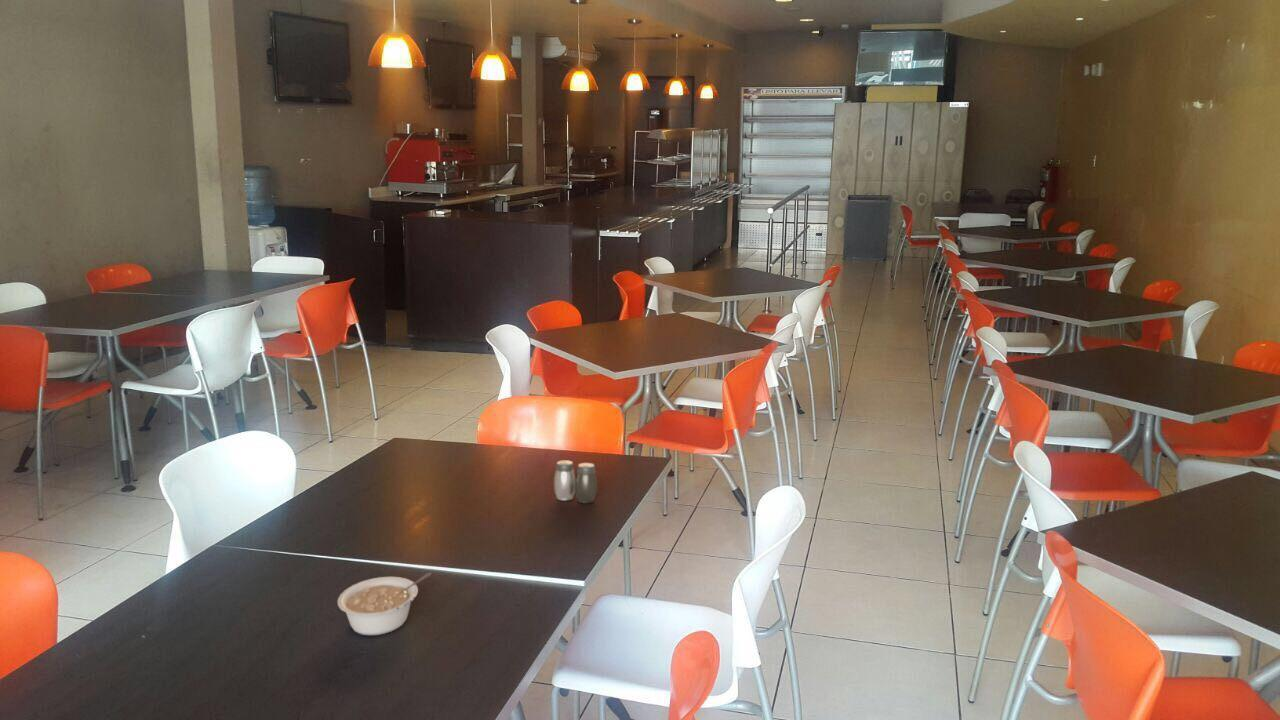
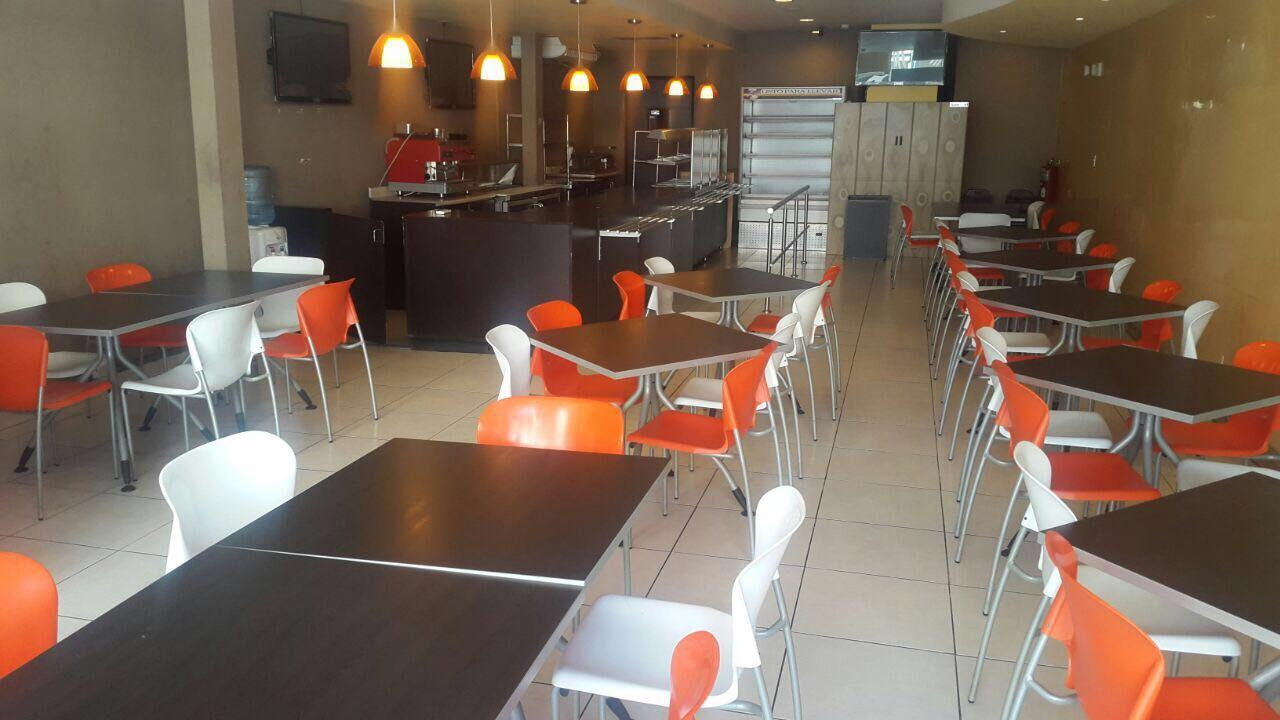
- salt and pepper shaker (575, 481)
- legume (380, 604)
